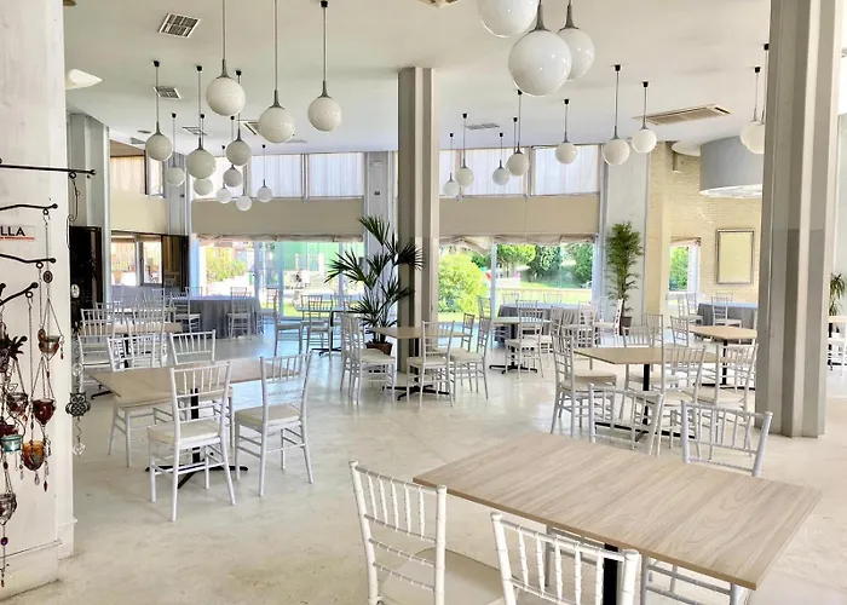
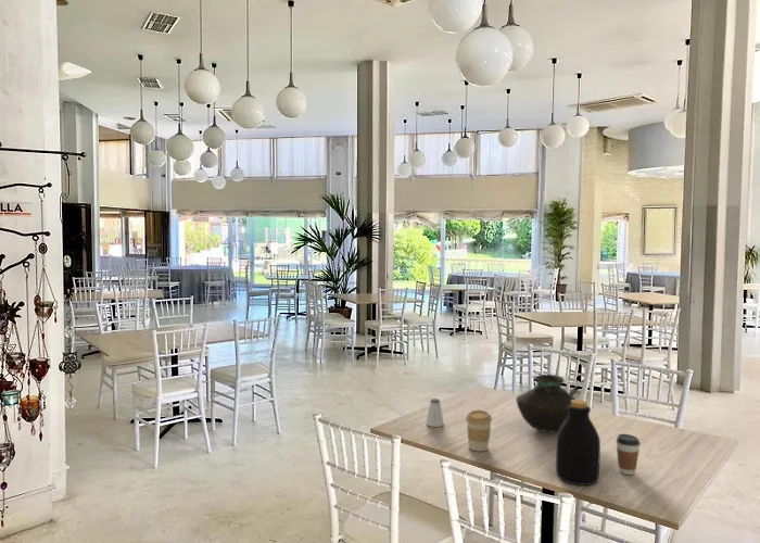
+ coffee cup (478, 430)
+ bottle (578, 439)
+ vase (548, 404)
+ saltshaker (434, 412)
+ coffee cup (628, 454)
